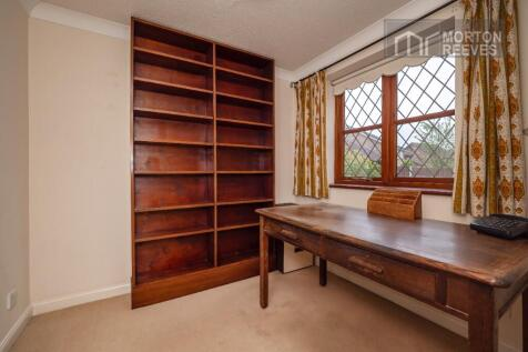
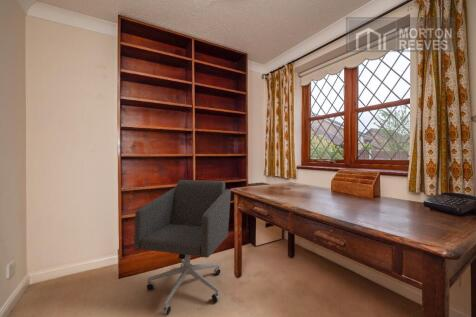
+ office chair (188, 235)
